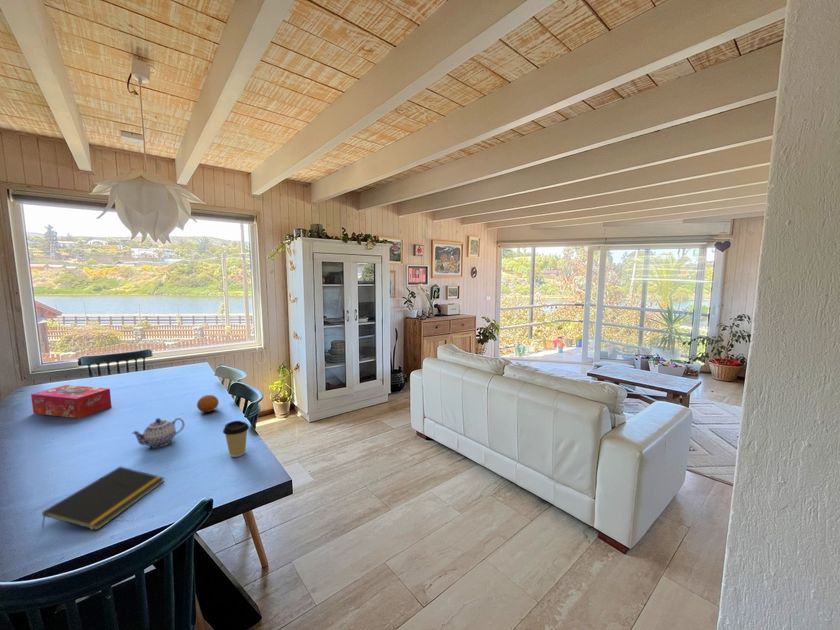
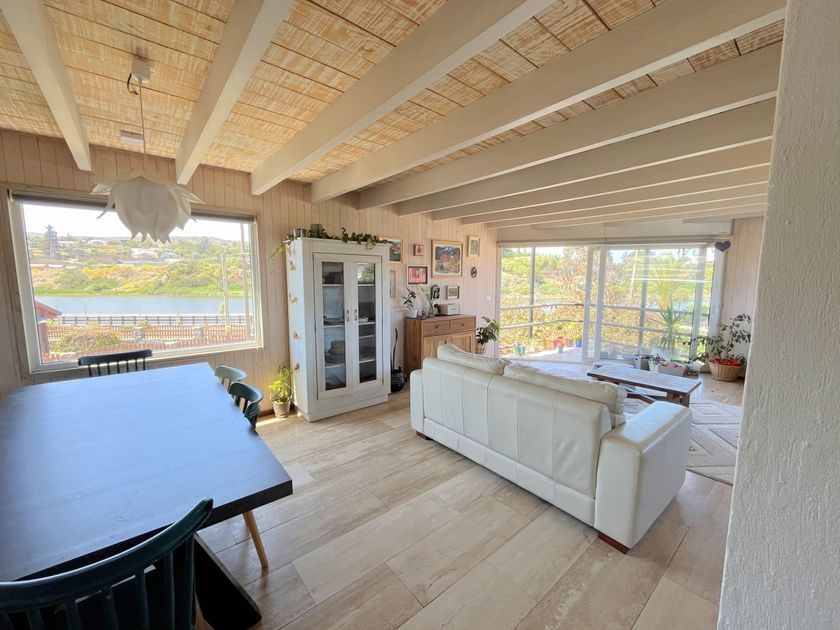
- tissue box (72, 400)
- fruit (207, 403)
- coffee cup (236, 439)
- notepad (109, 494)
- teapot (159, 431)
